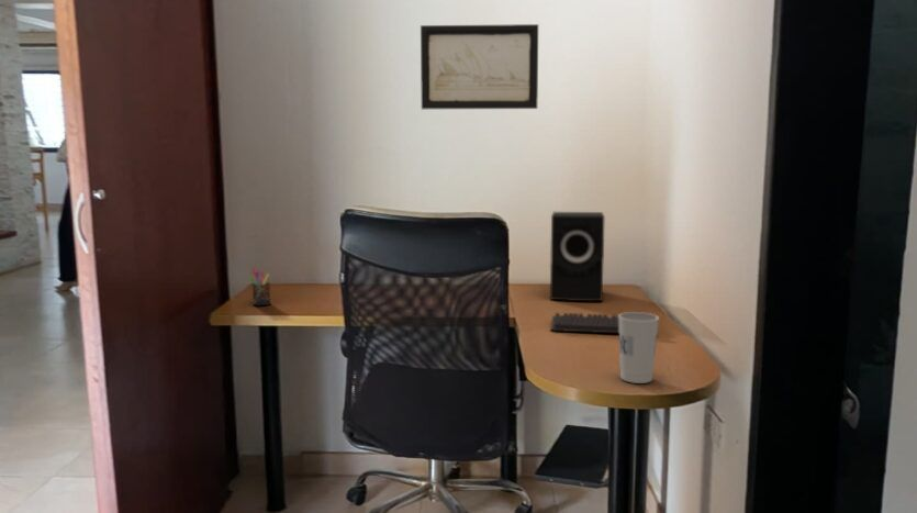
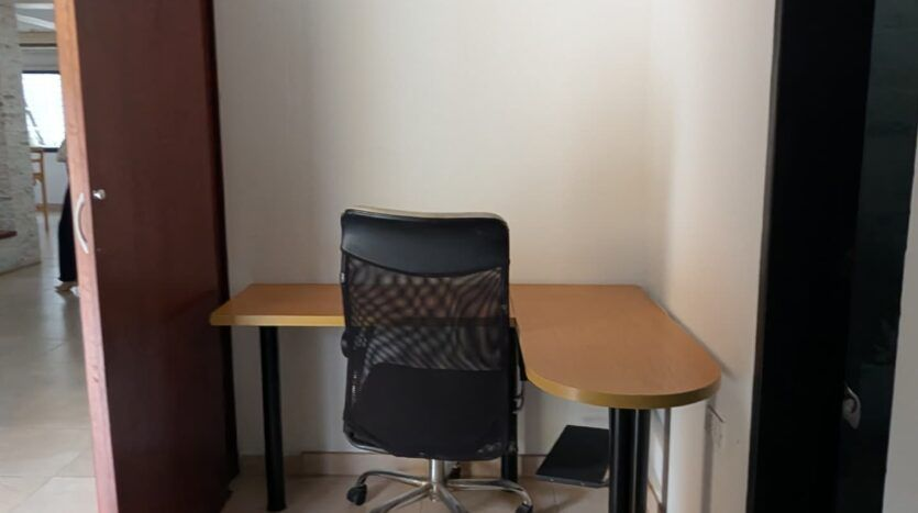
- cup (637, 347)
- keyboard (602, 323)
- pen holder (258, 287)
- speaker (577, 255)
- wall art (479, 67)
